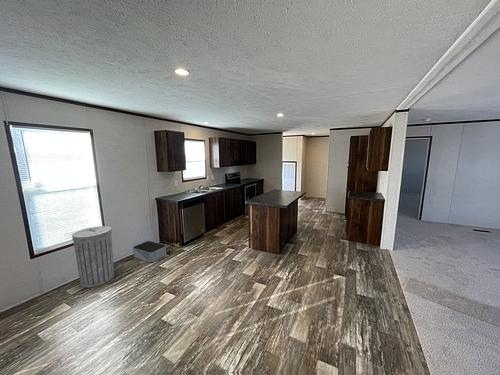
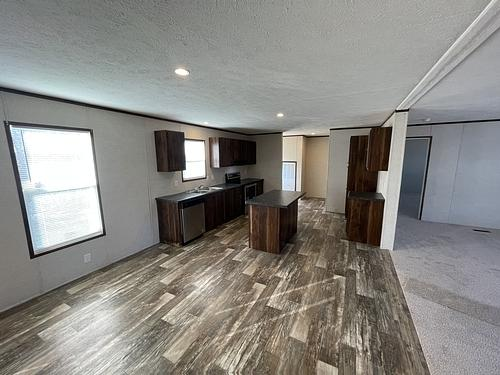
- trash can (95, 254)
- storage bin (149, 251)
